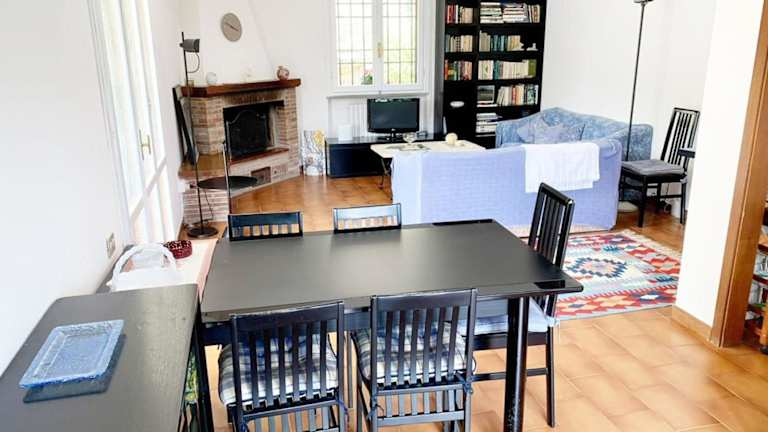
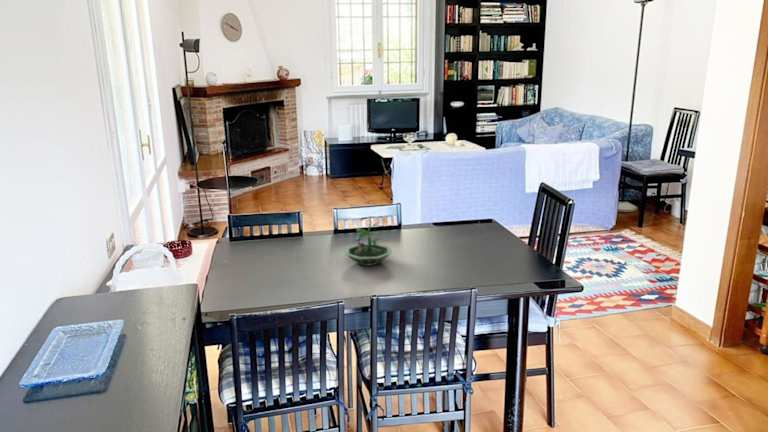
+ terrarium (369, 225)
